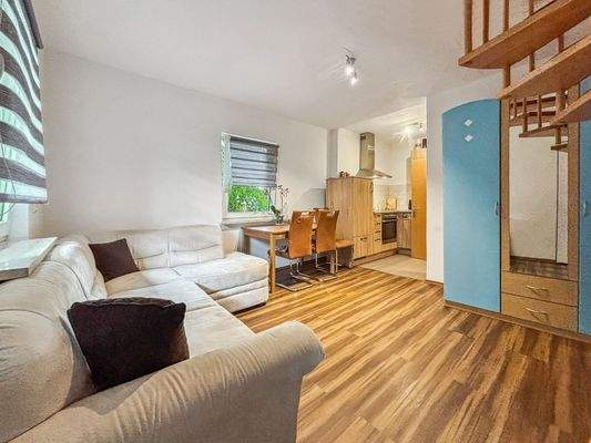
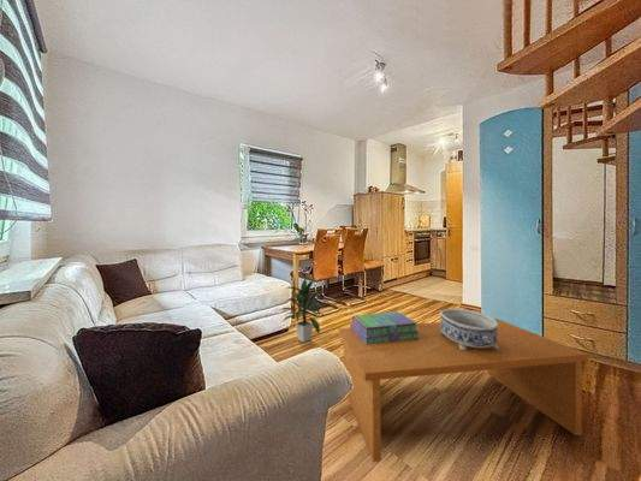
+ decorative bowl (467, 328)
+ coffee table (446, 373)
+ stack of books (382, 325)
+ indoor plant (303, 309)
